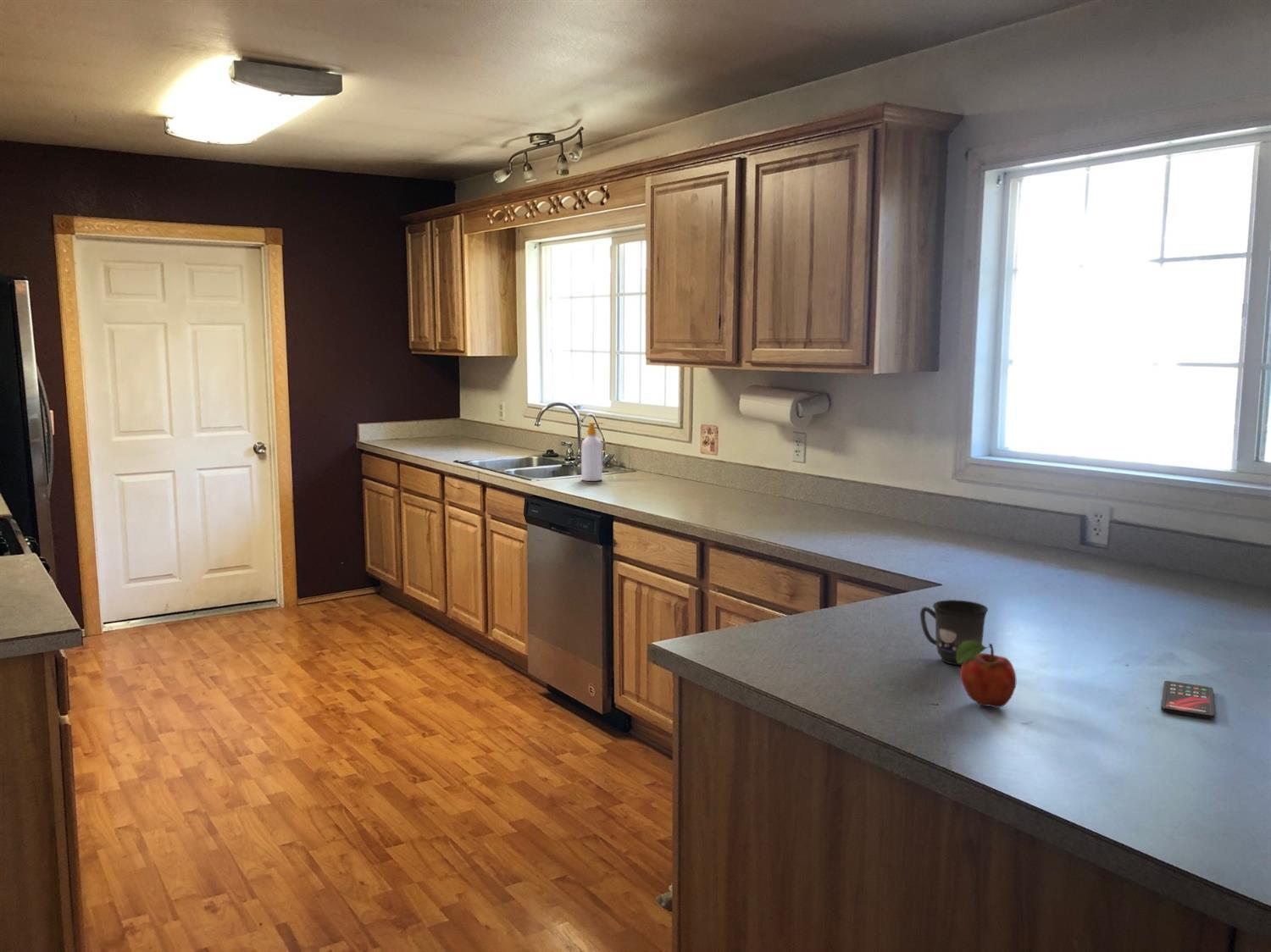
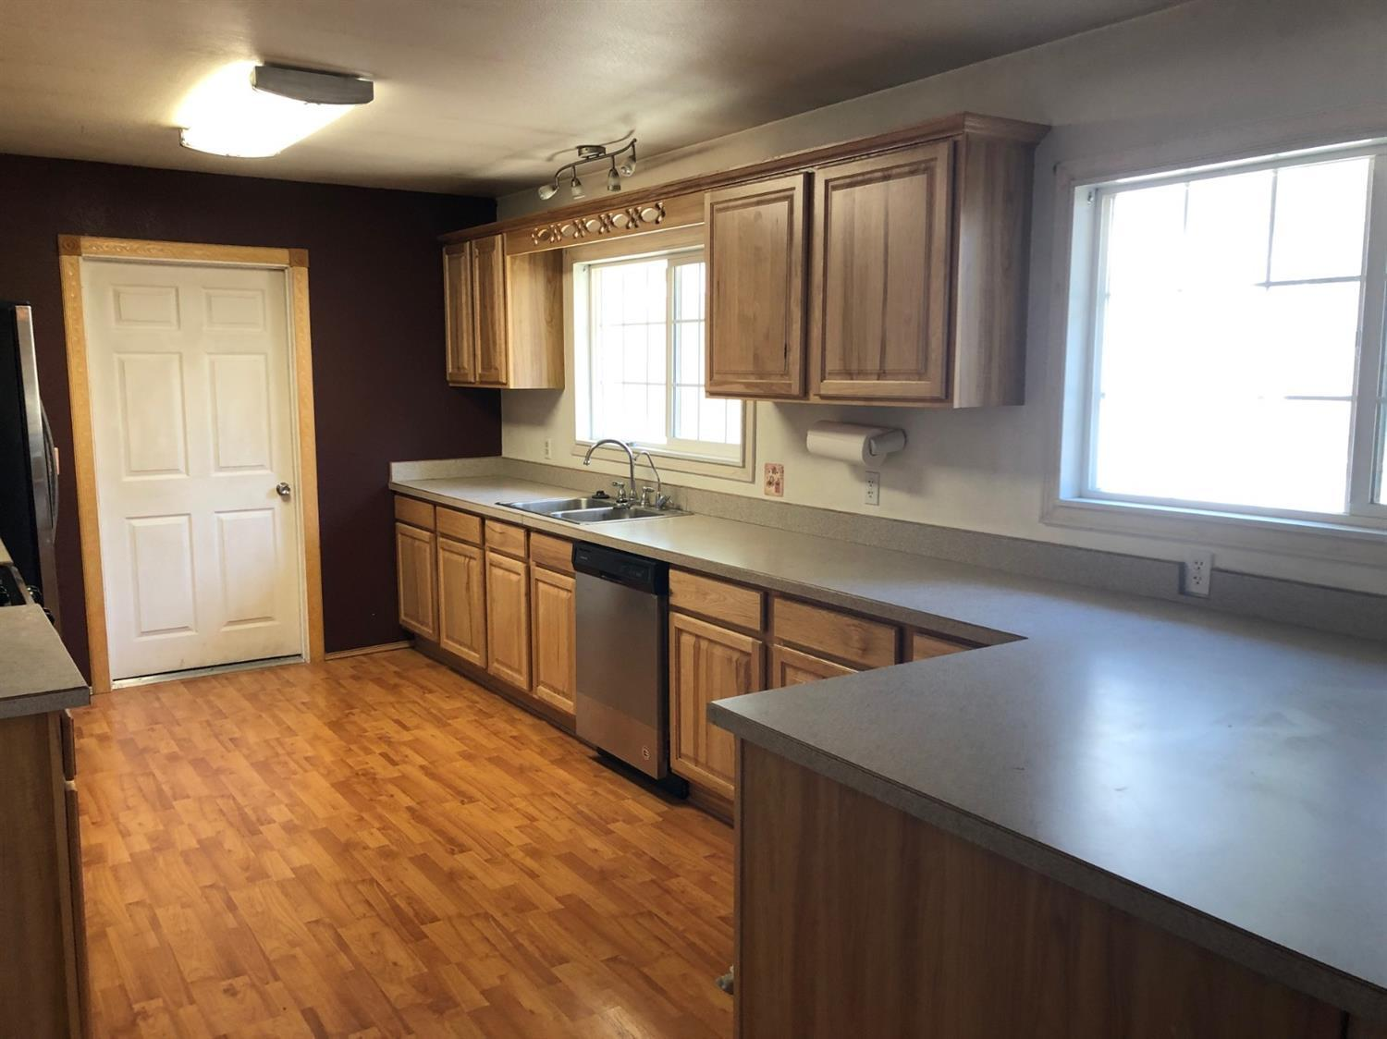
- mug (950, 631)
- fruit (985, 672)
- smartphone (1187, 698)
- soap bottle (592, 451)
